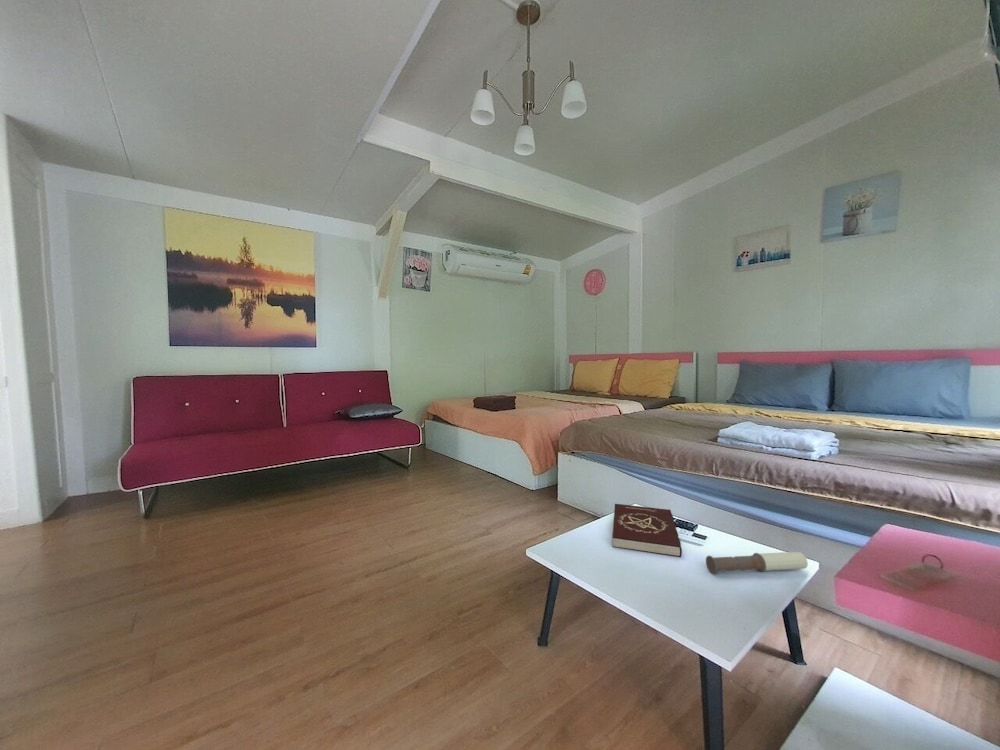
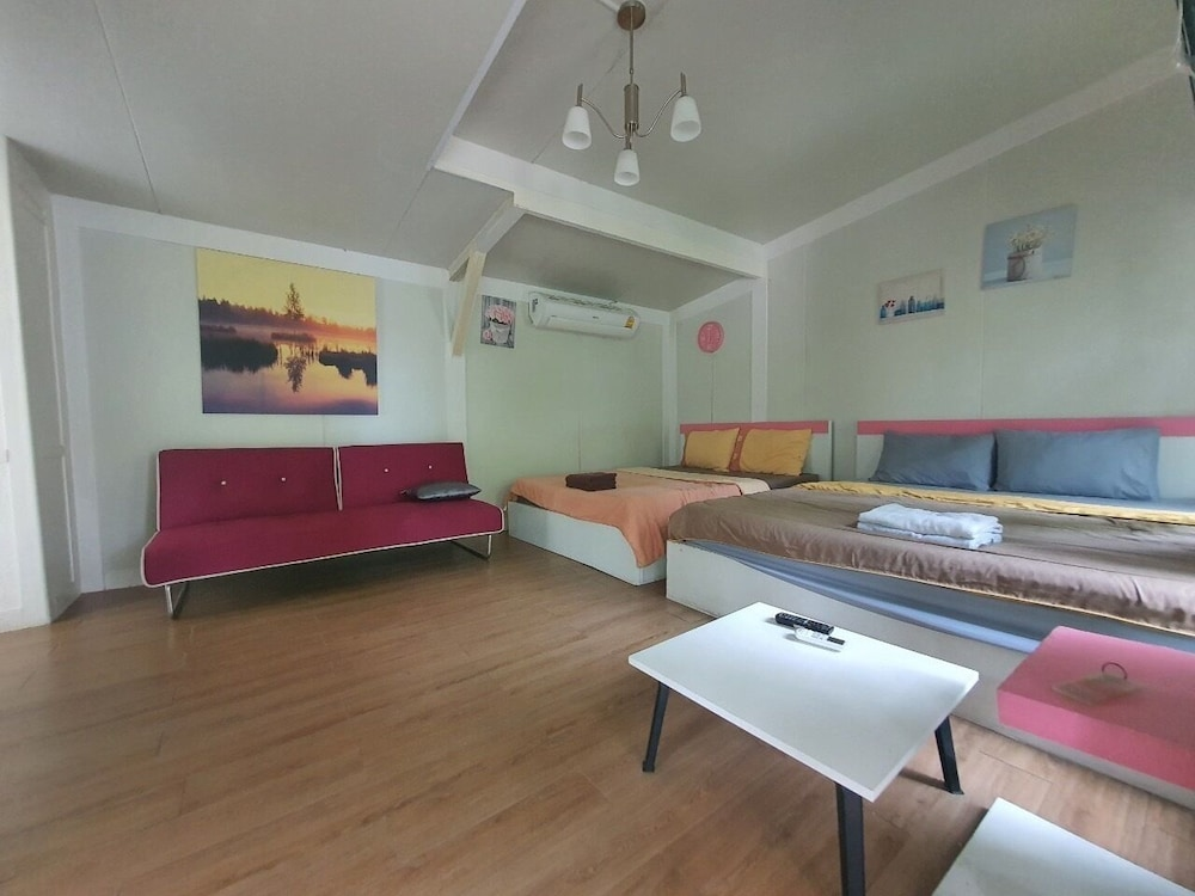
- candle (757, 562)
- book (644, 527)
